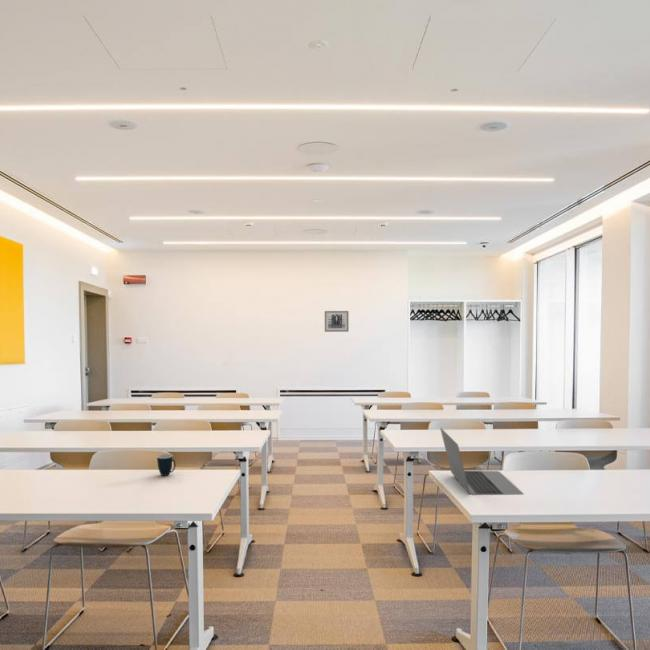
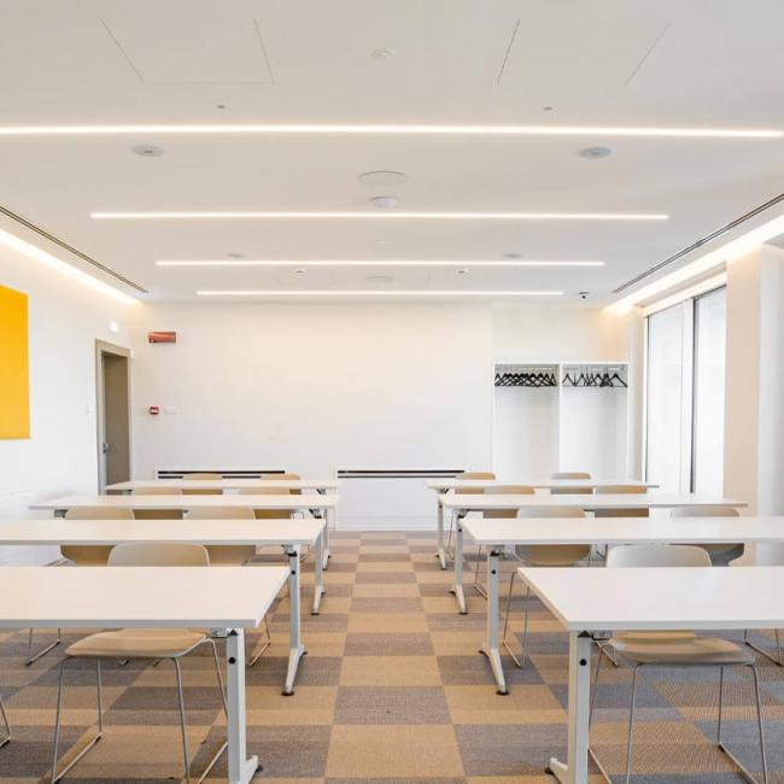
- wall art (336, 321)
- laptop (479, 471)
- mug (167, 465)
